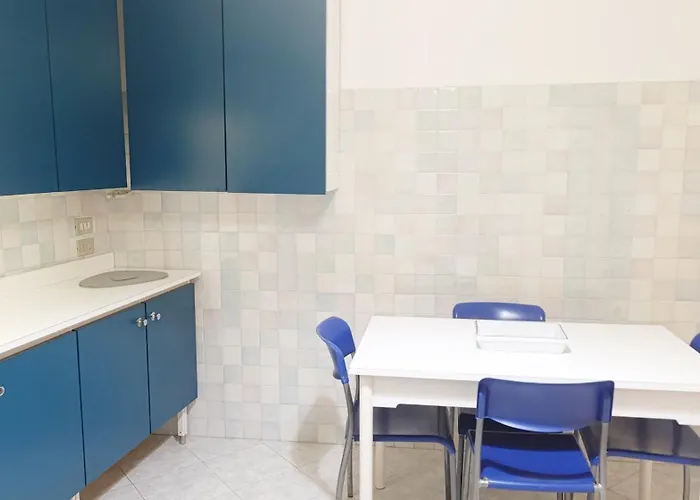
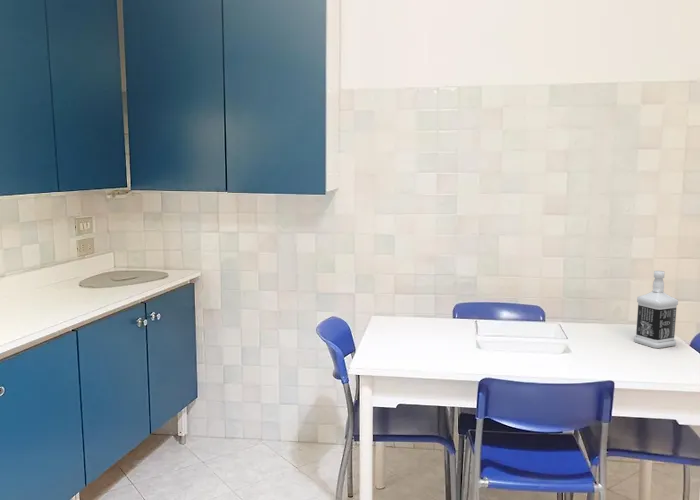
+ bottle (656, 307)
